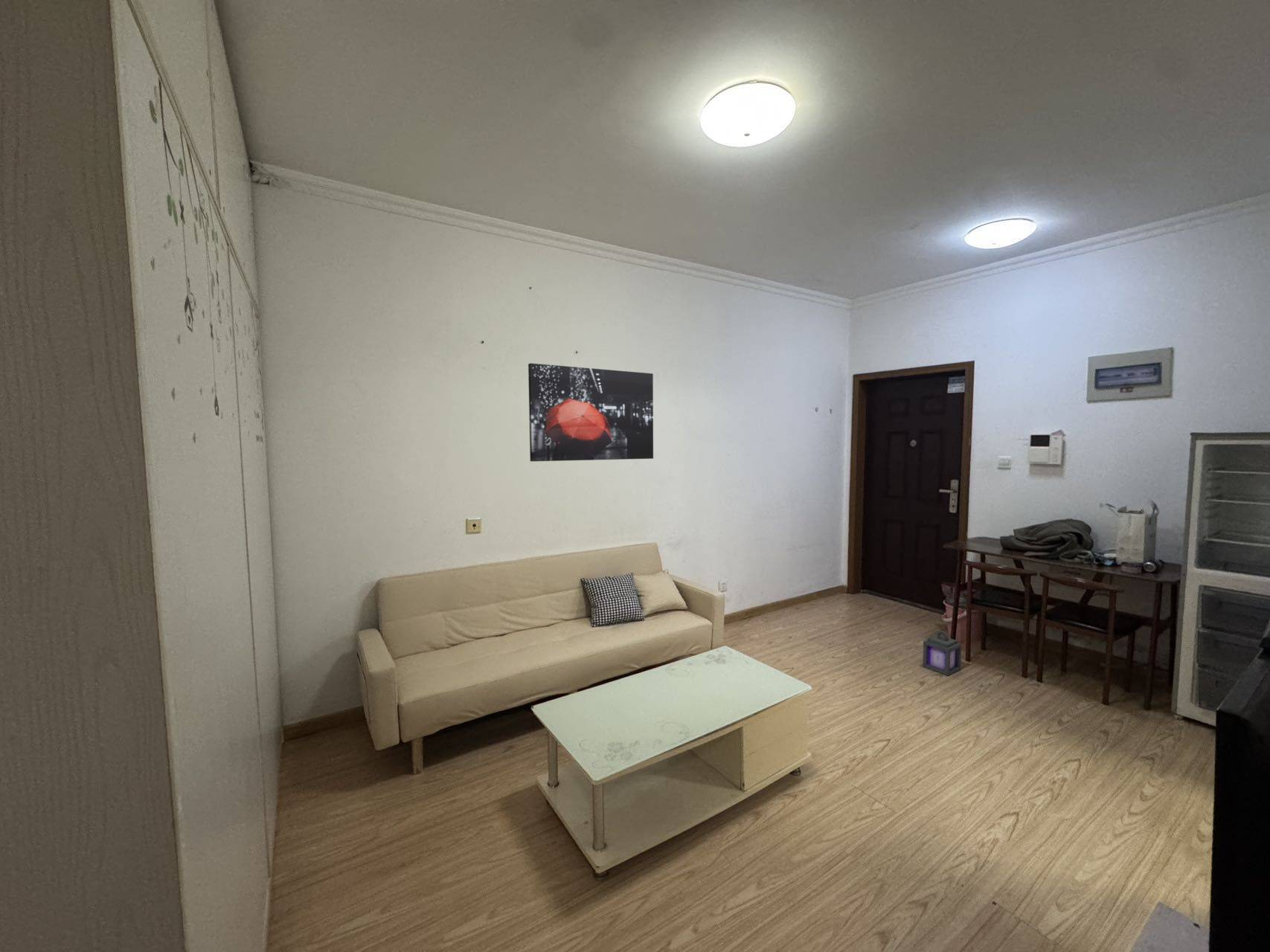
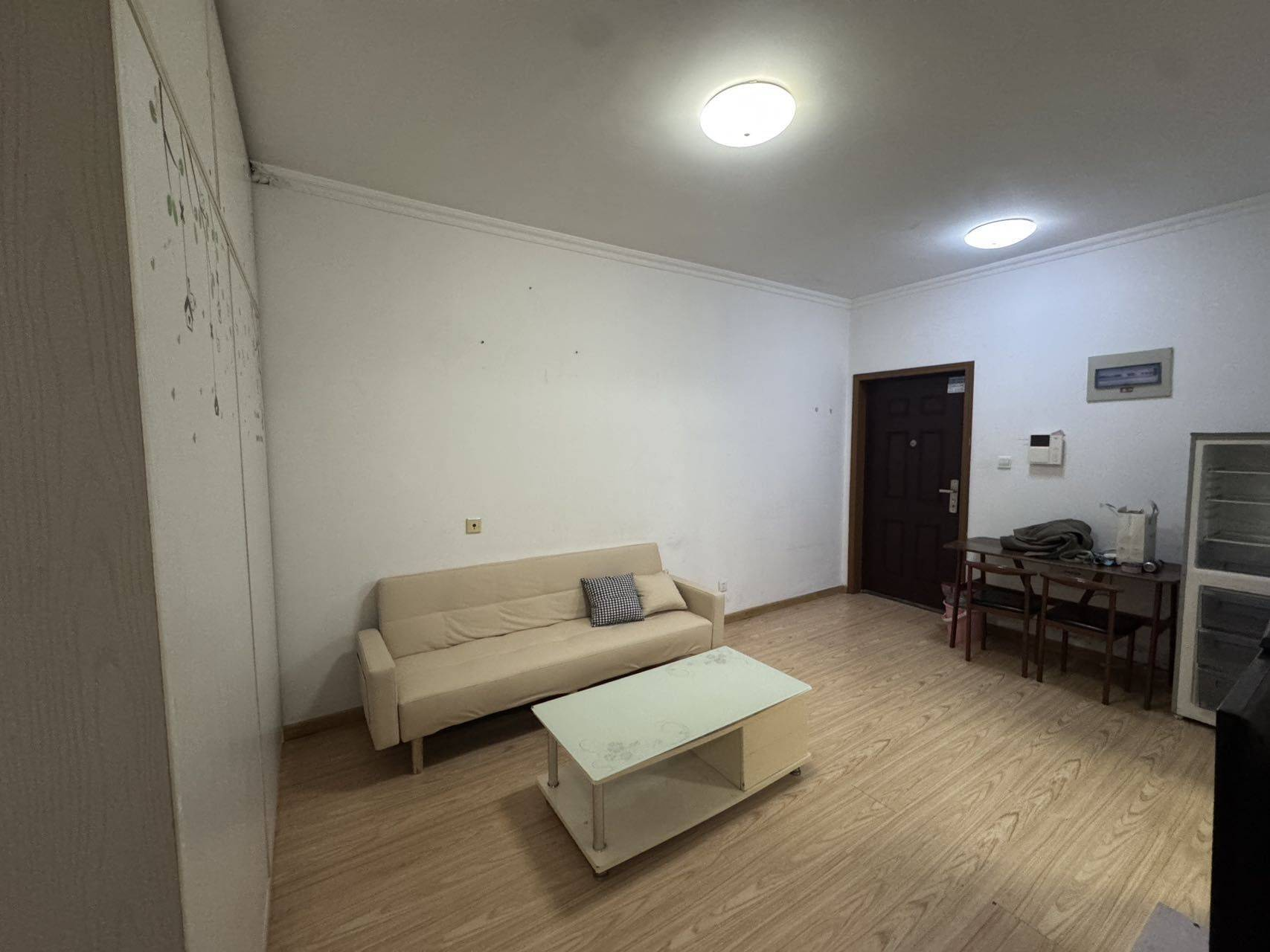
- wall art (595, 414)
- lantern (942, 649)
